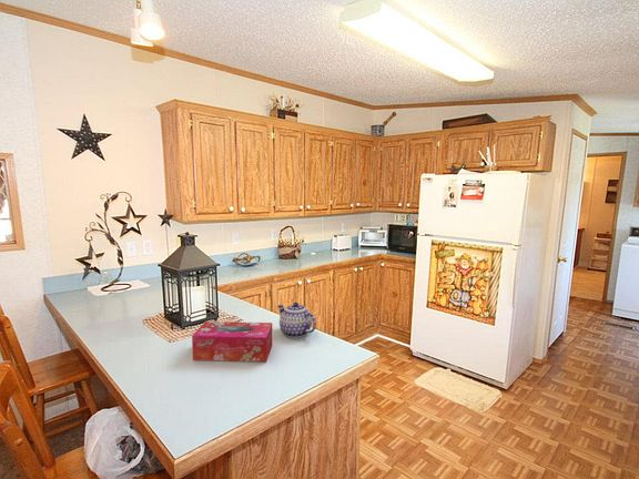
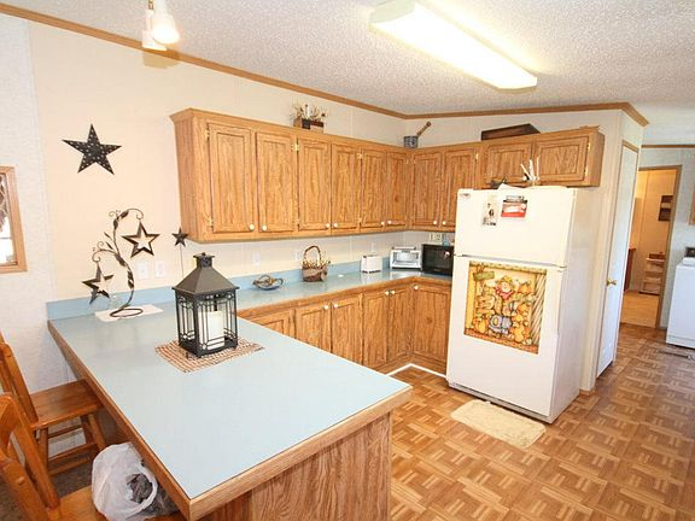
- teapot (295, 317)
- tissue box (234, 340)
